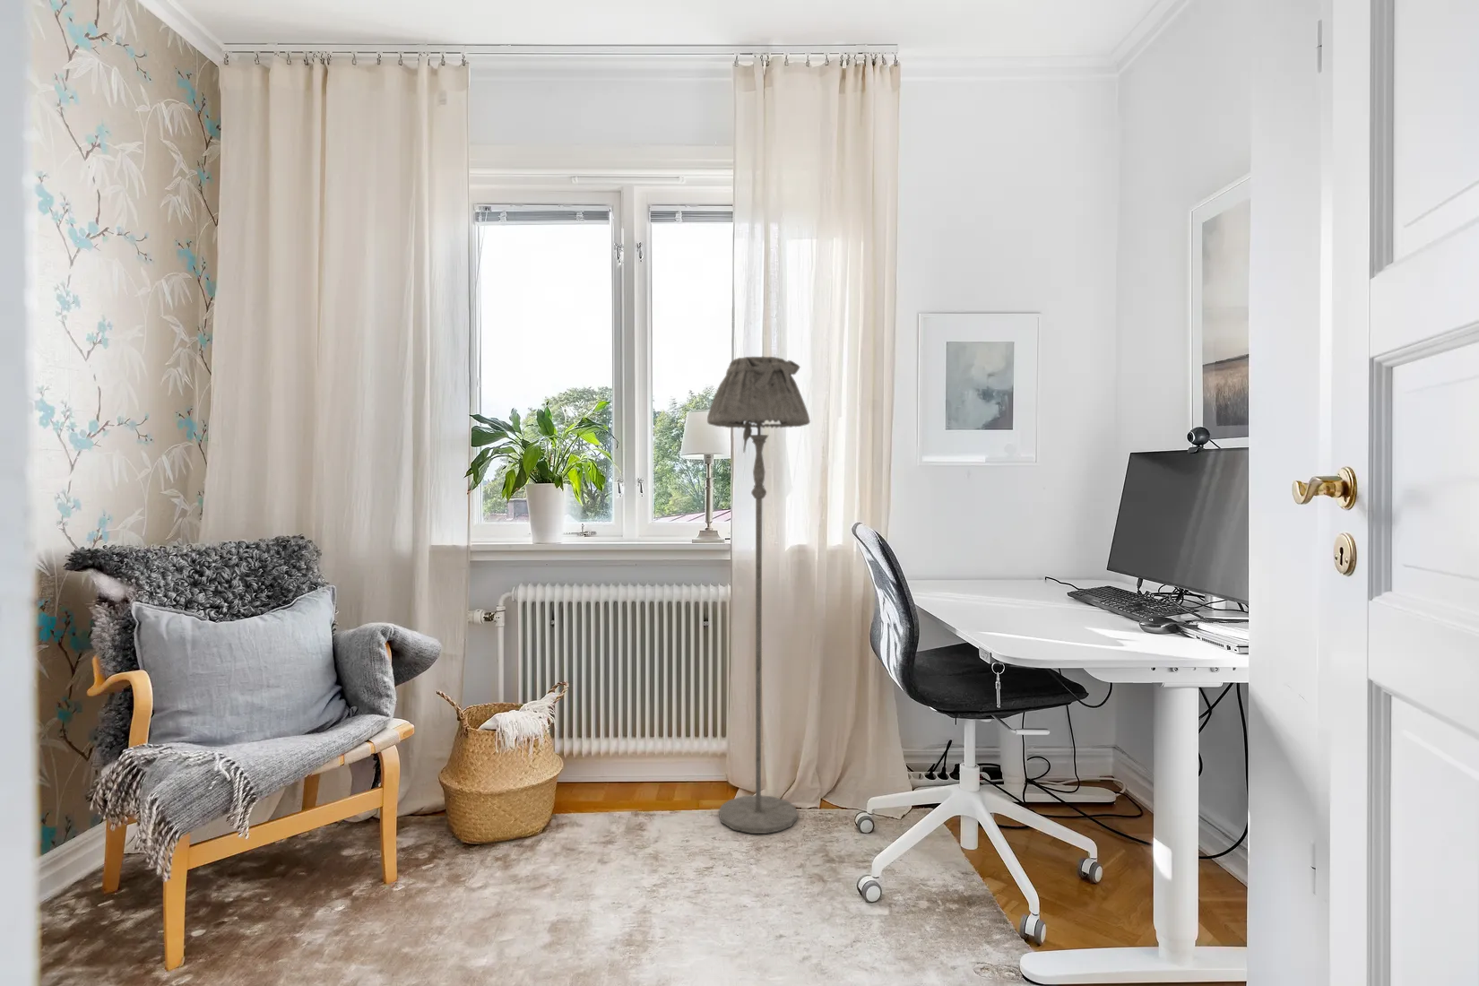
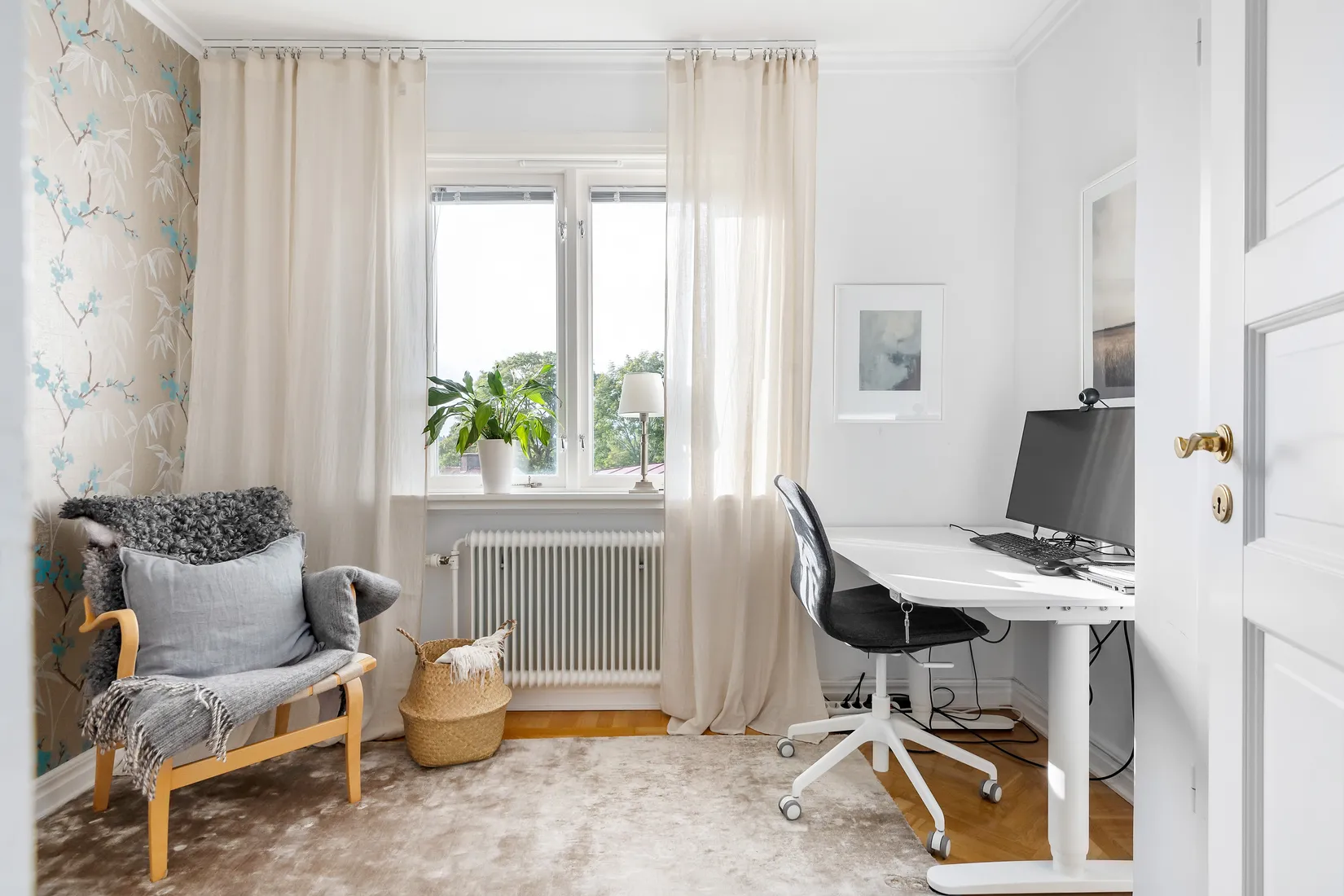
- floor lamp (757, 588)
